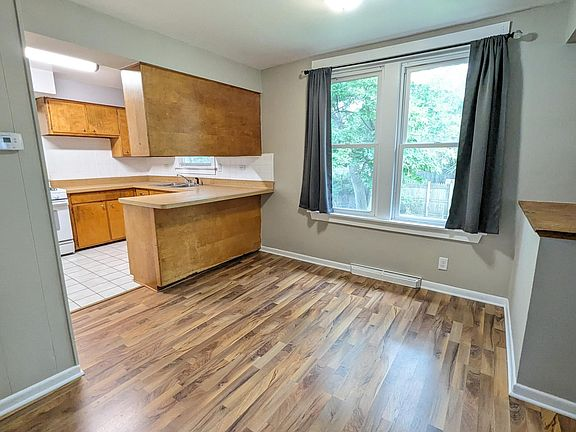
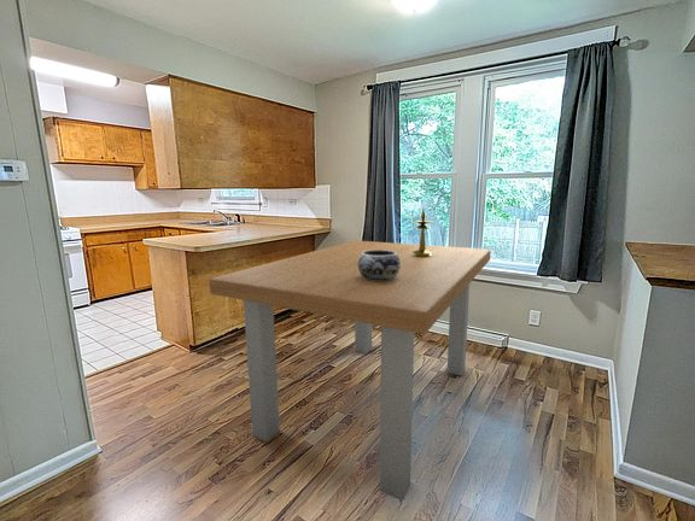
+ candlestick (422, 232)
+ decorative bowl (379, 264)
+ dining table (370, 332)
